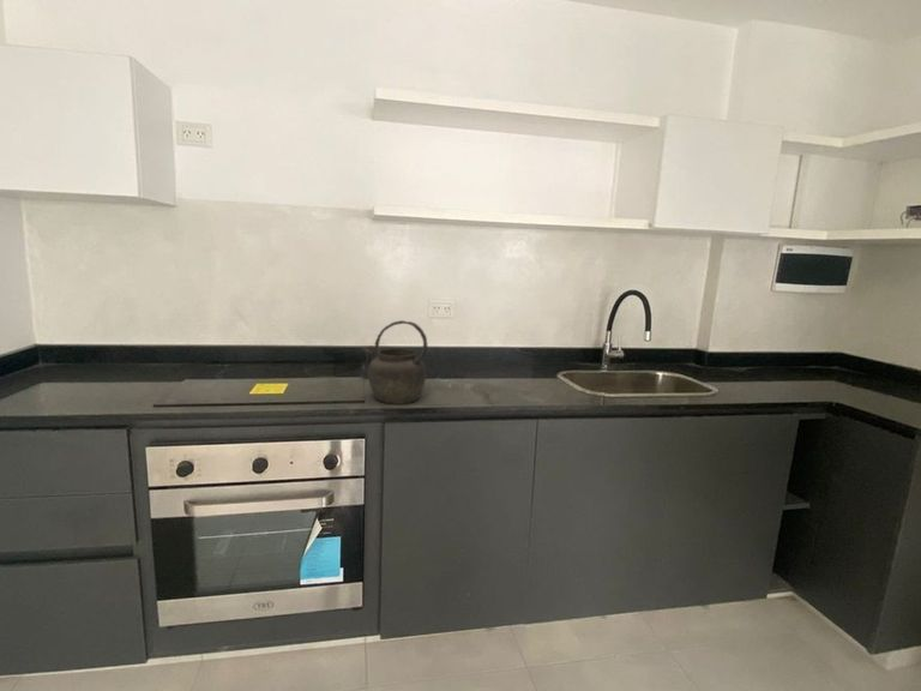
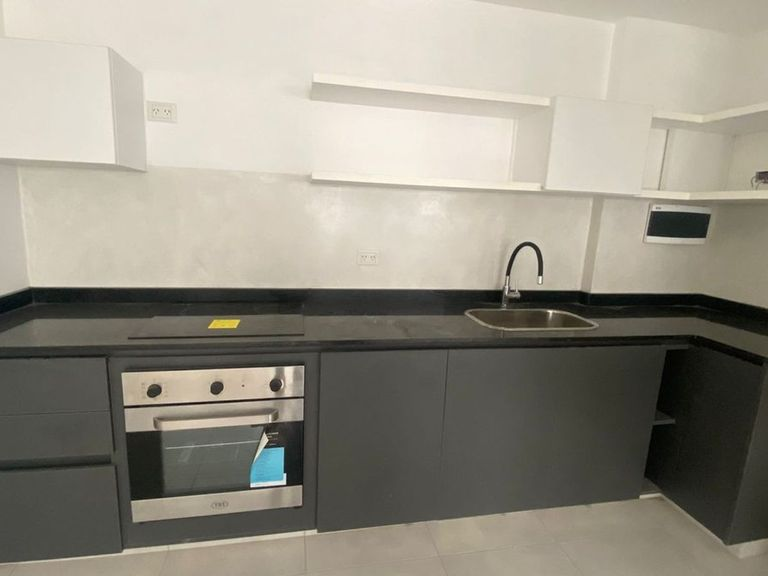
- kettle (392, 359)
